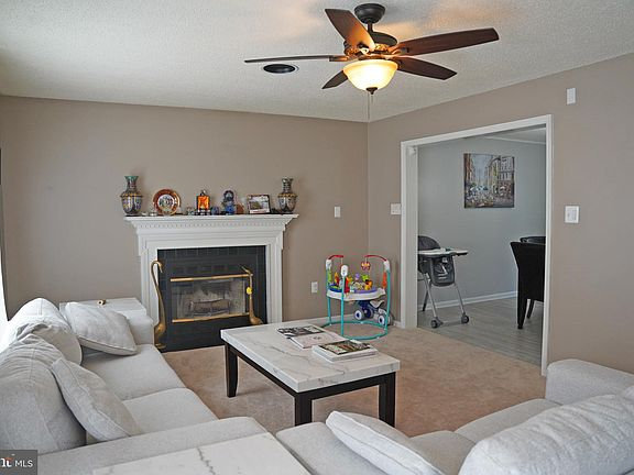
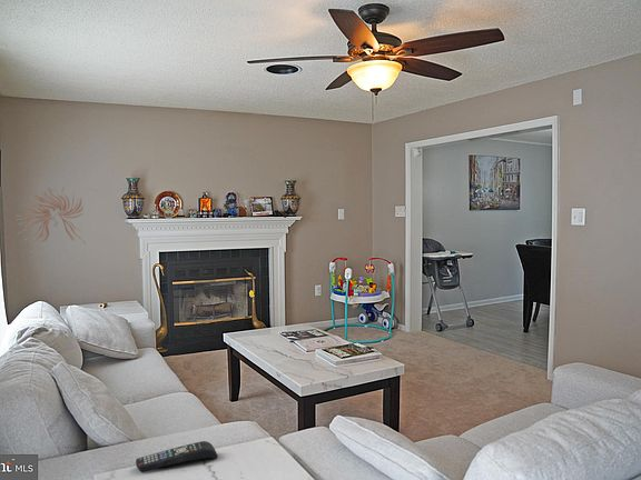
+ remote control (177, 456)
+ wall sculpture (51, 216)
